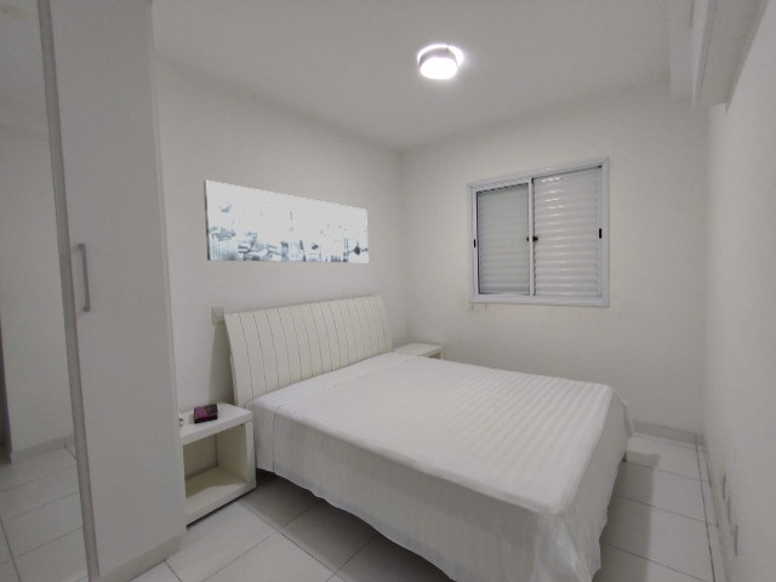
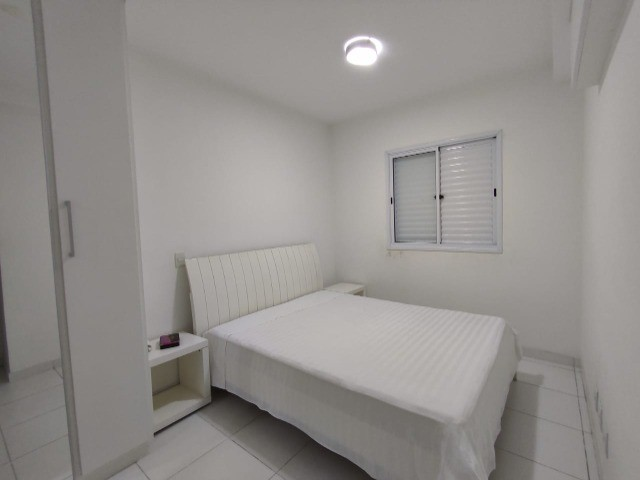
- wall art (302, 229)
